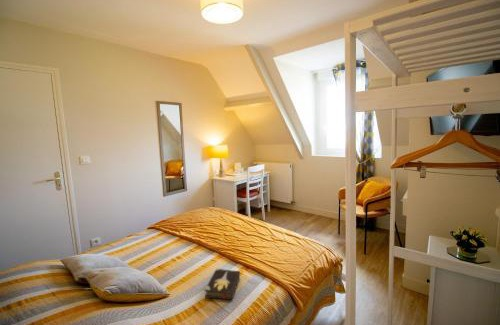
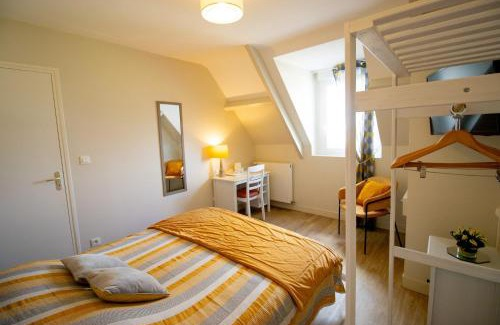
- hardback book (223, 282)
